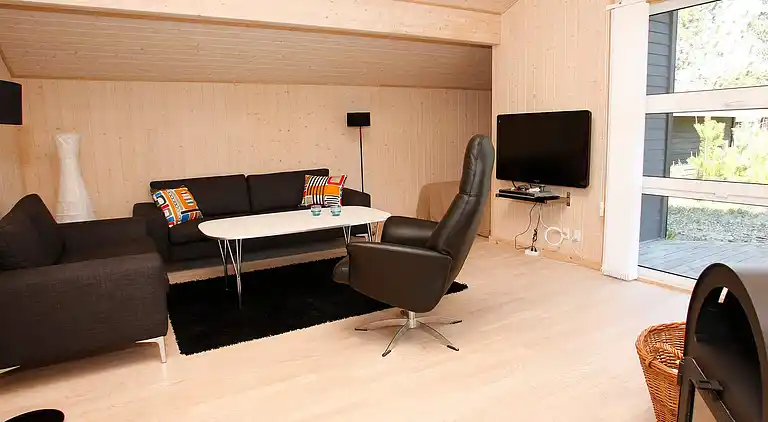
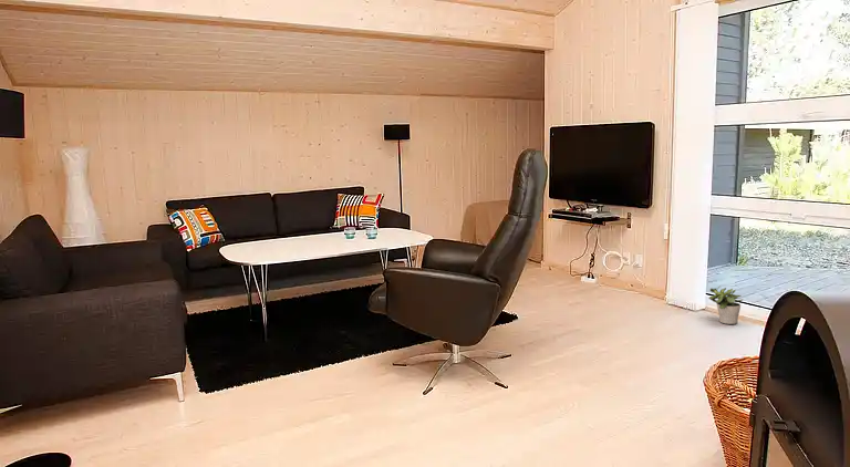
+ potted plant (723, 303)
